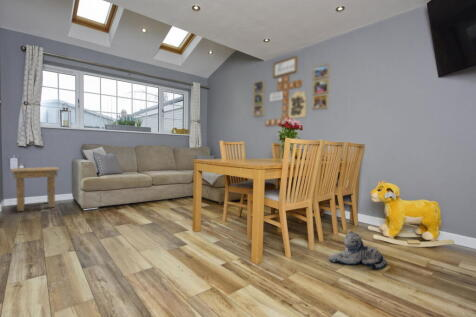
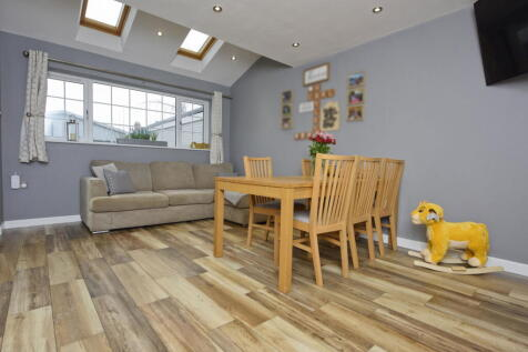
- plush toy (357, 247)
- side table (36, 177)
